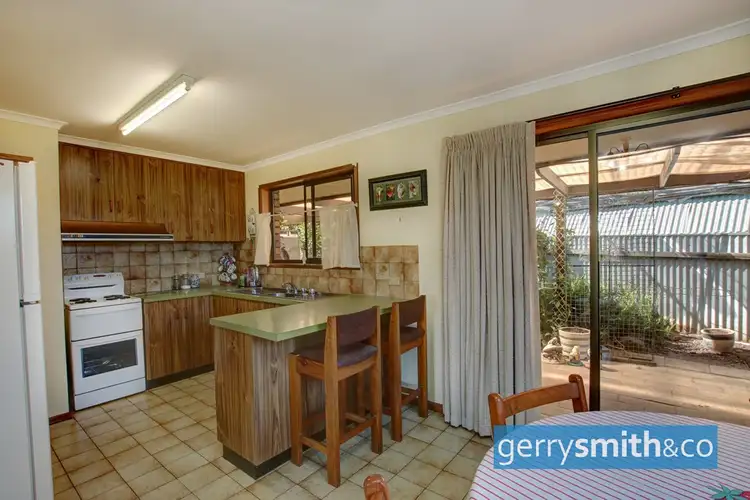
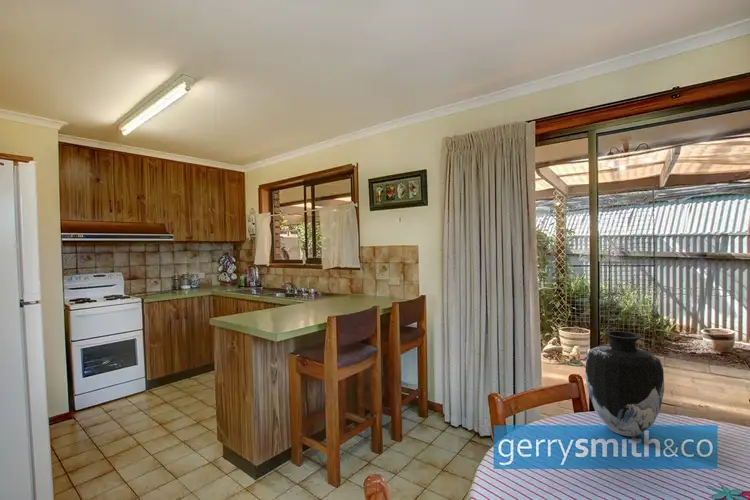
+ vase (623, 382)
